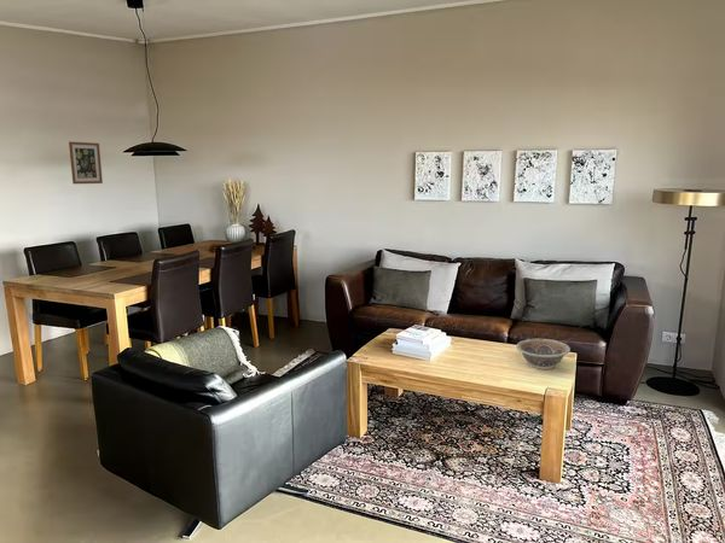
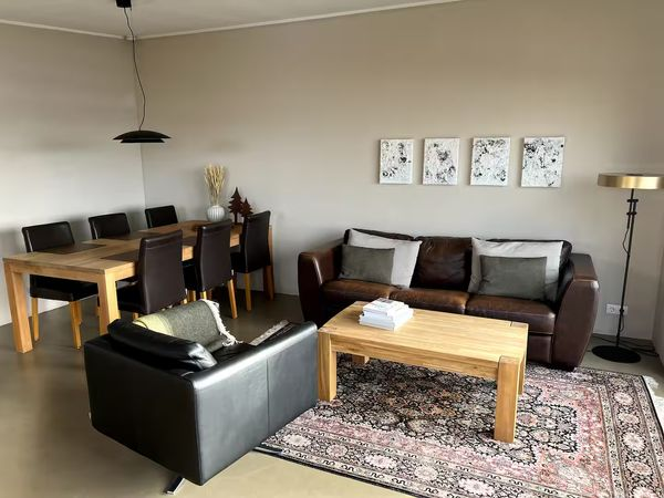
- decorative bowl (541, 355)
- wall art (86, 163)
